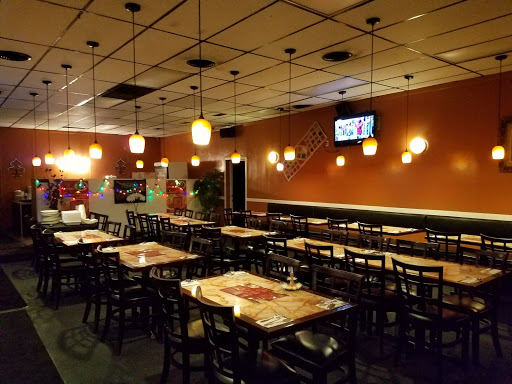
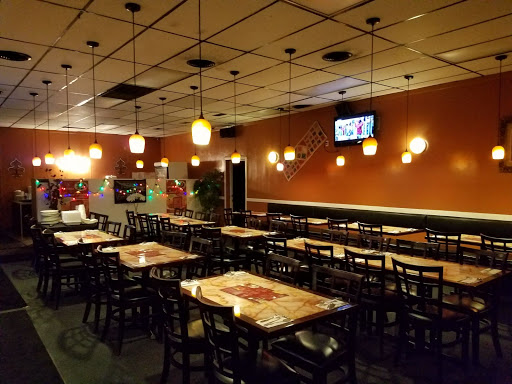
- candle holder (290, 277)
